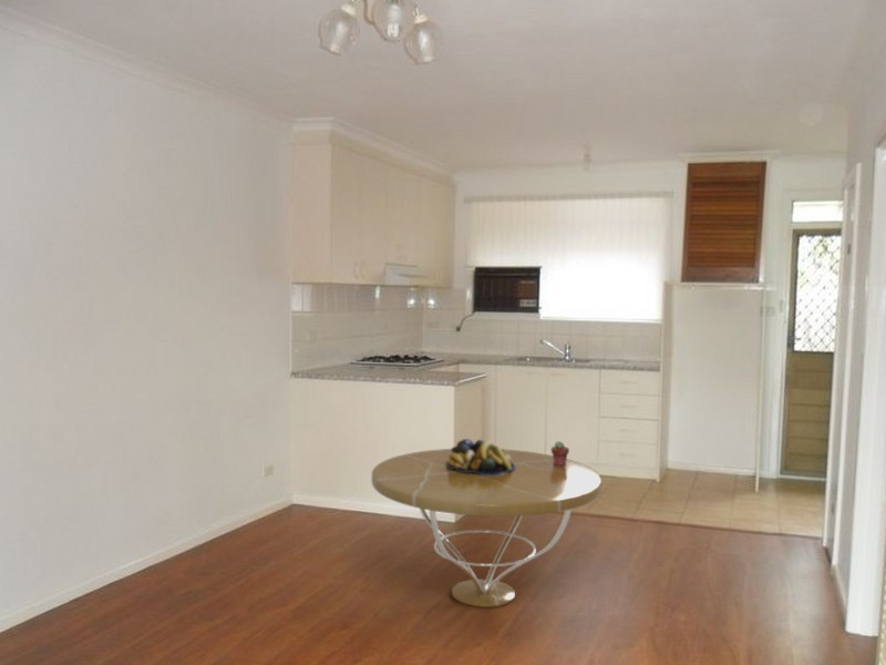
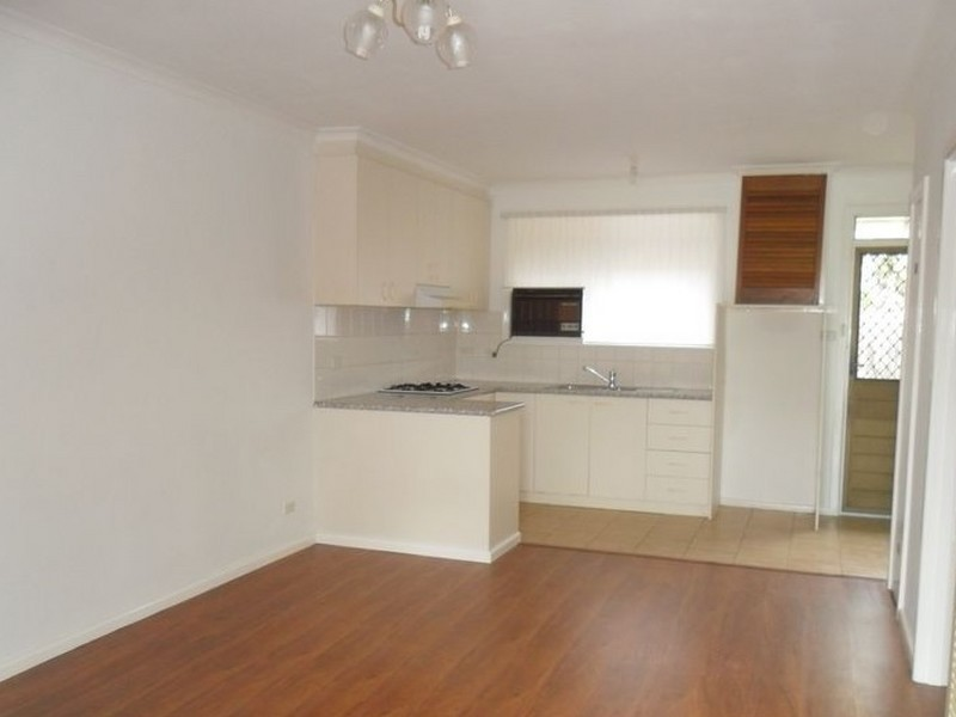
- fruit bowl (481, 453)
- potted succulent (559, 452)
- coffee table (484, 532)
